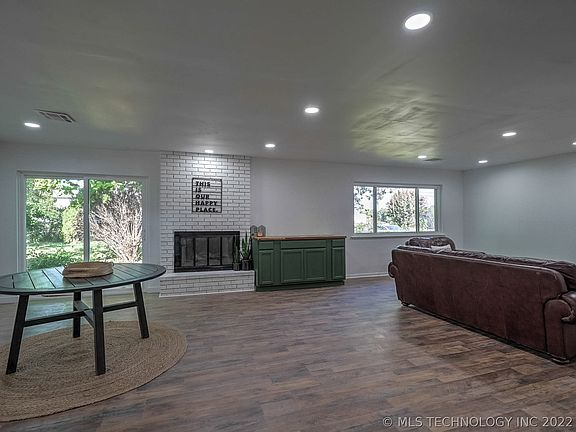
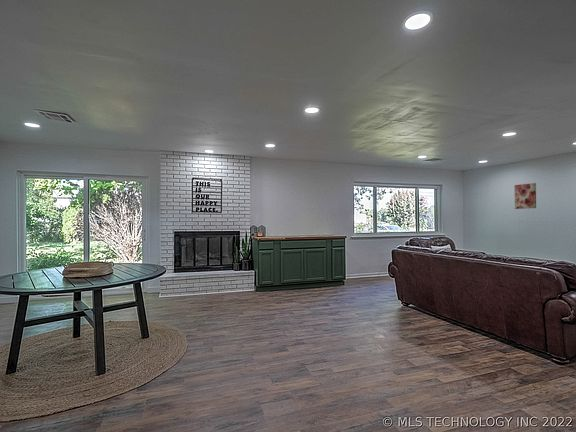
+ wall art (525, 196)
